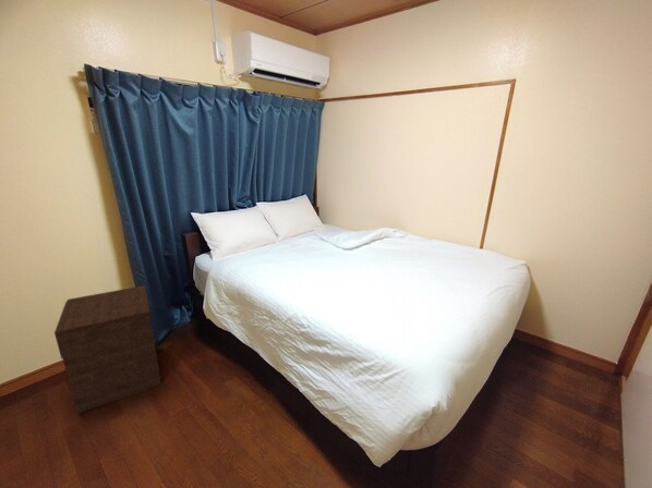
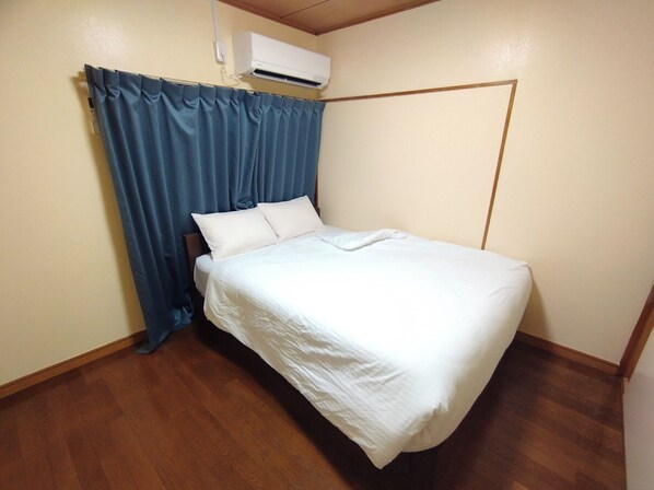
- nightstand (111, 343)
